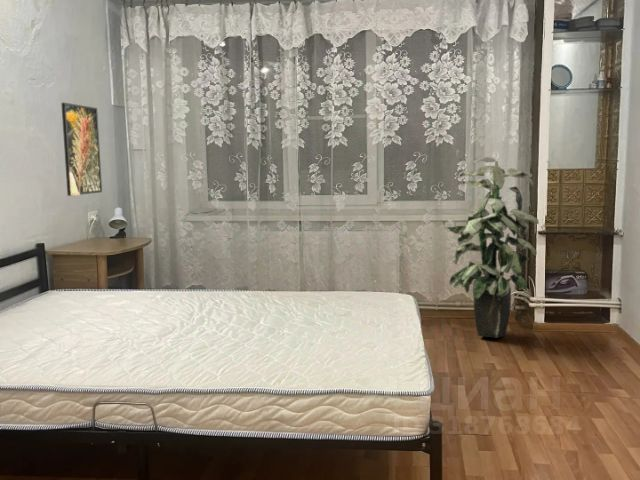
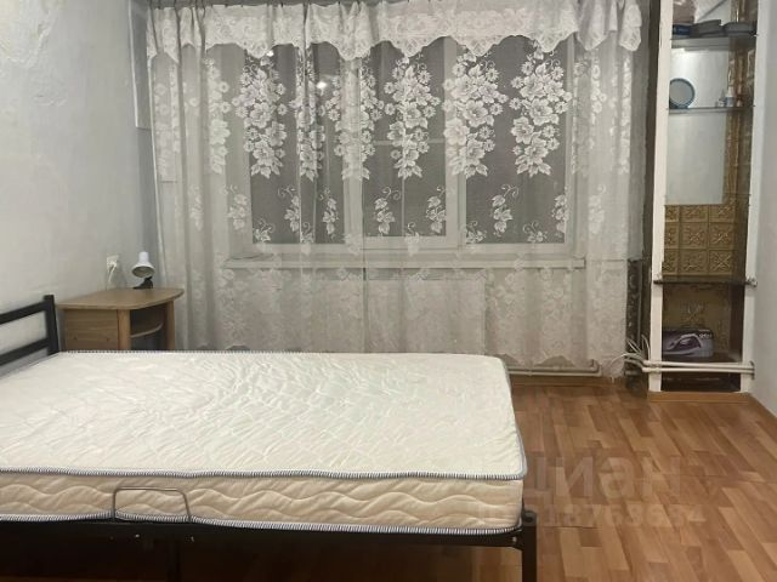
- indoor plant (489, 247)
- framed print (83, 150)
